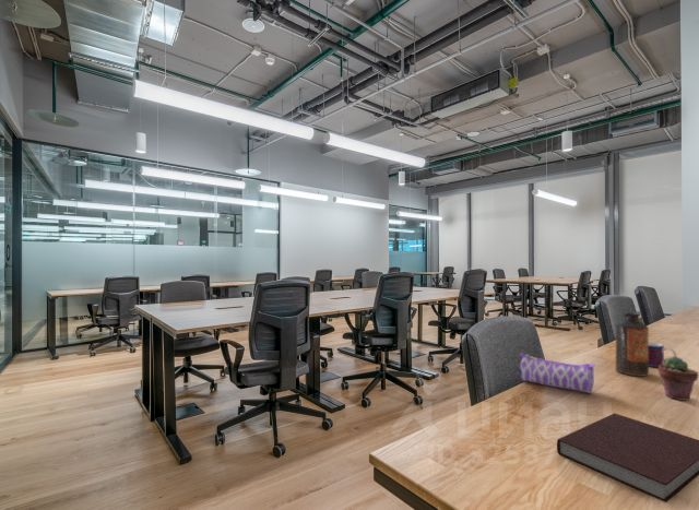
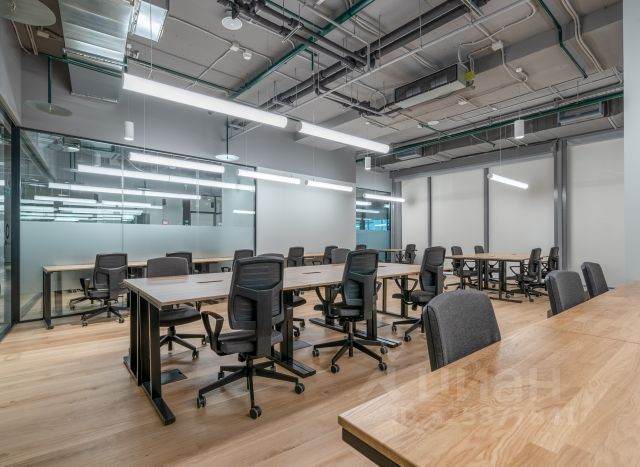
- notebook (635, 449)
- pencil case (555, 371)
- potted succulent (677, 377)
- mug (656, 355)
- bottle (631, 342)
